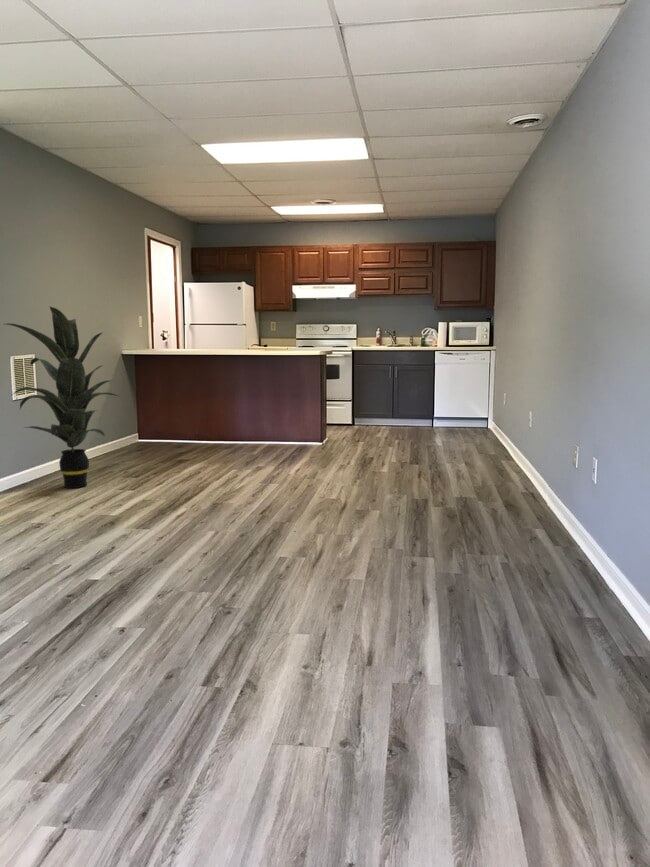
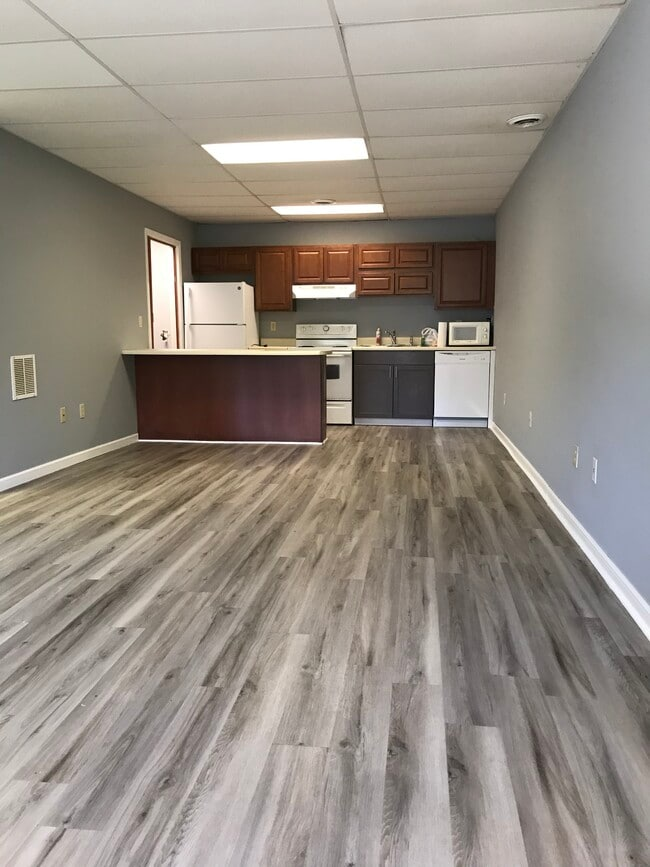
- indoor plant (62, 399)
